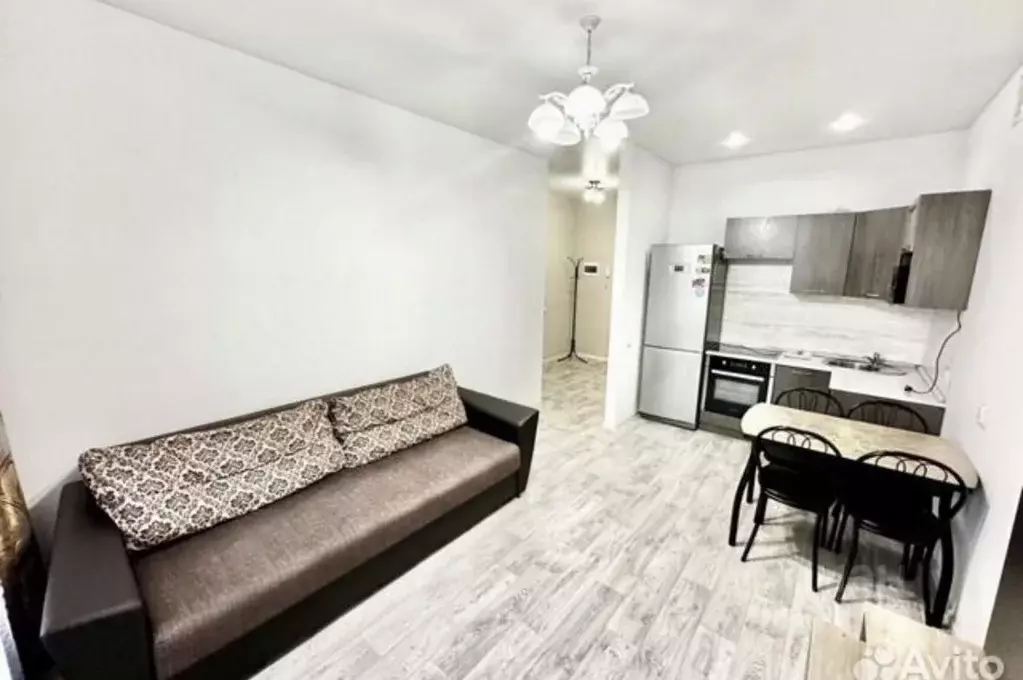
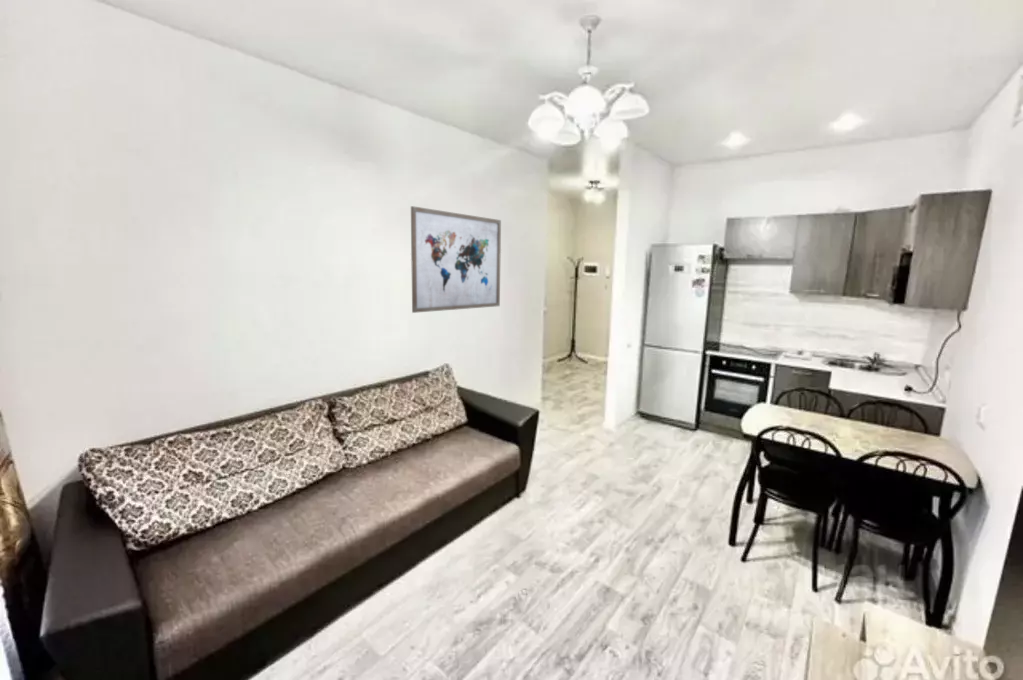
+ wall art (460, 262)
